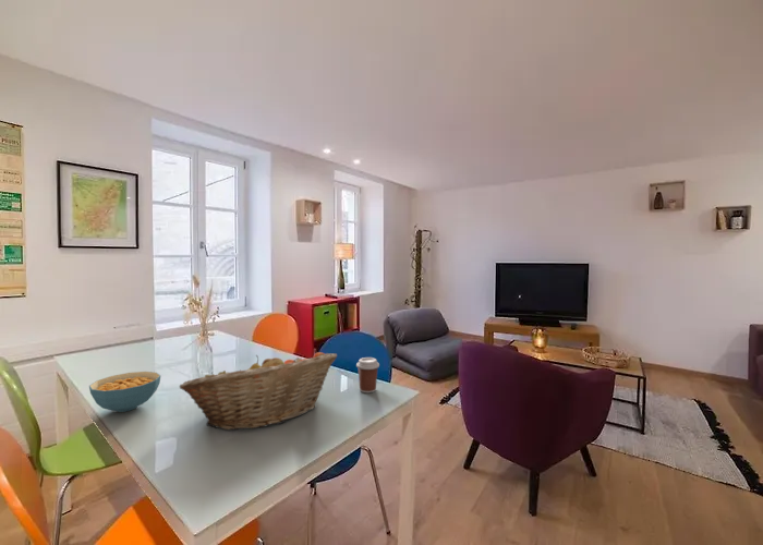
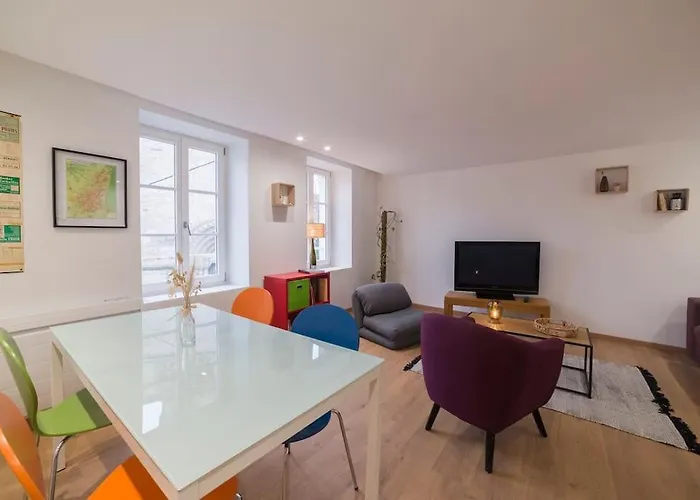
- coffee cup (367, 374)
- fruit basket (265, 382)
- cereal bowl (126, 393)
